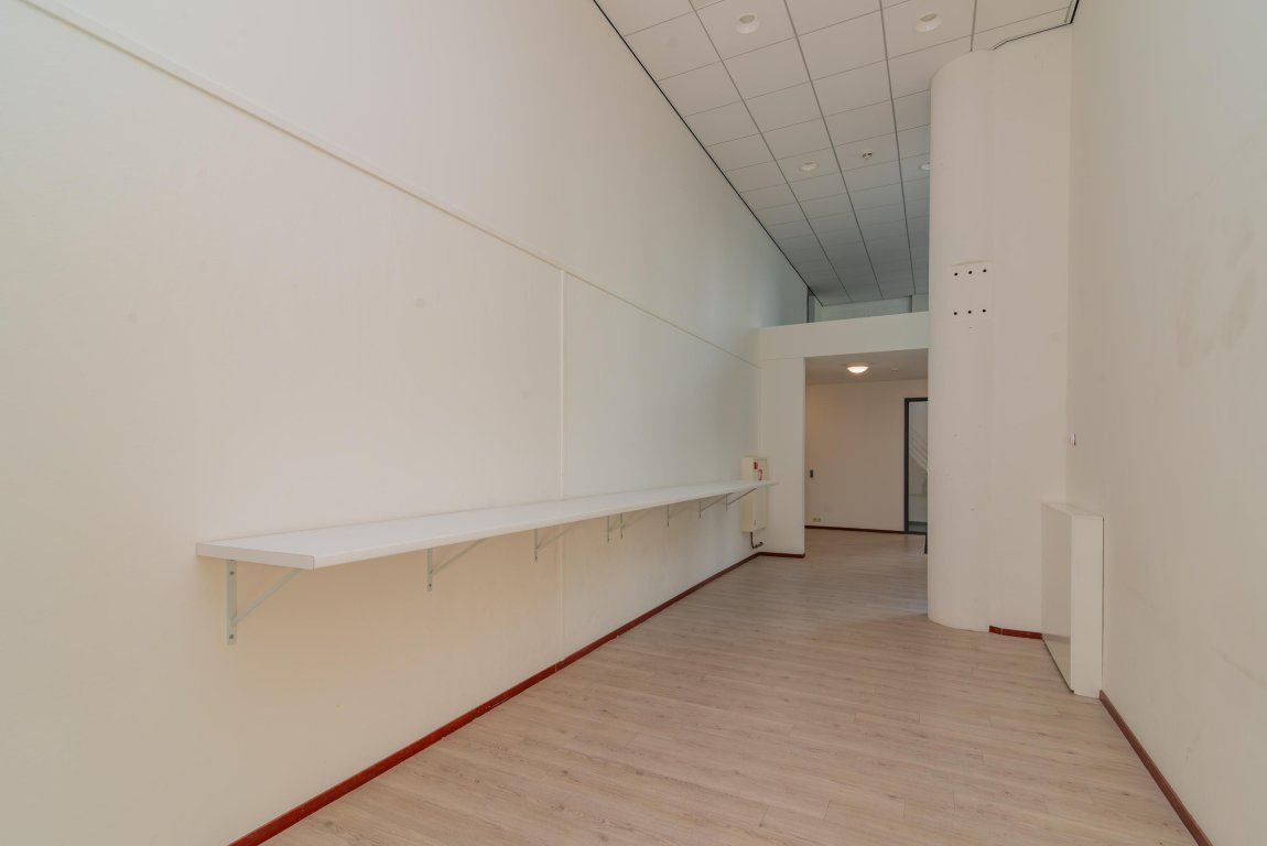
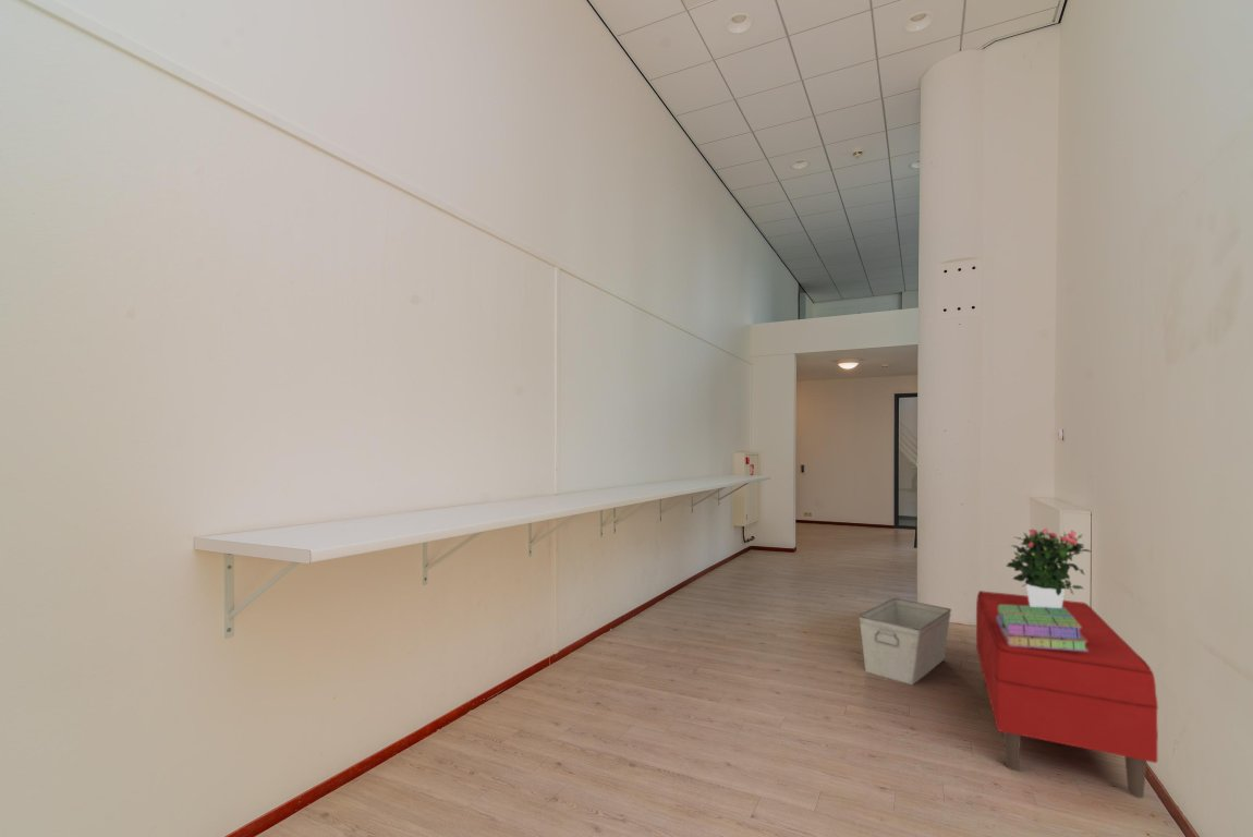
+ potted flower (1047, 571)
+ bench (1048, 675)
+ storage bin (905, 638)
+ stack of books (1038, 628)
